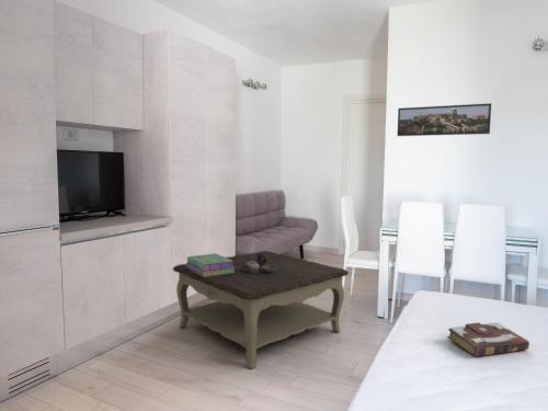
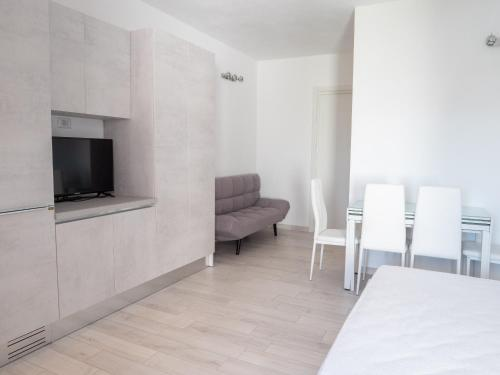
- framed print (442, 121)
- book (486, 338)
- coffee table (259, 298)
- stack of books (209, 263)
- decorative bowl (259, 263)
